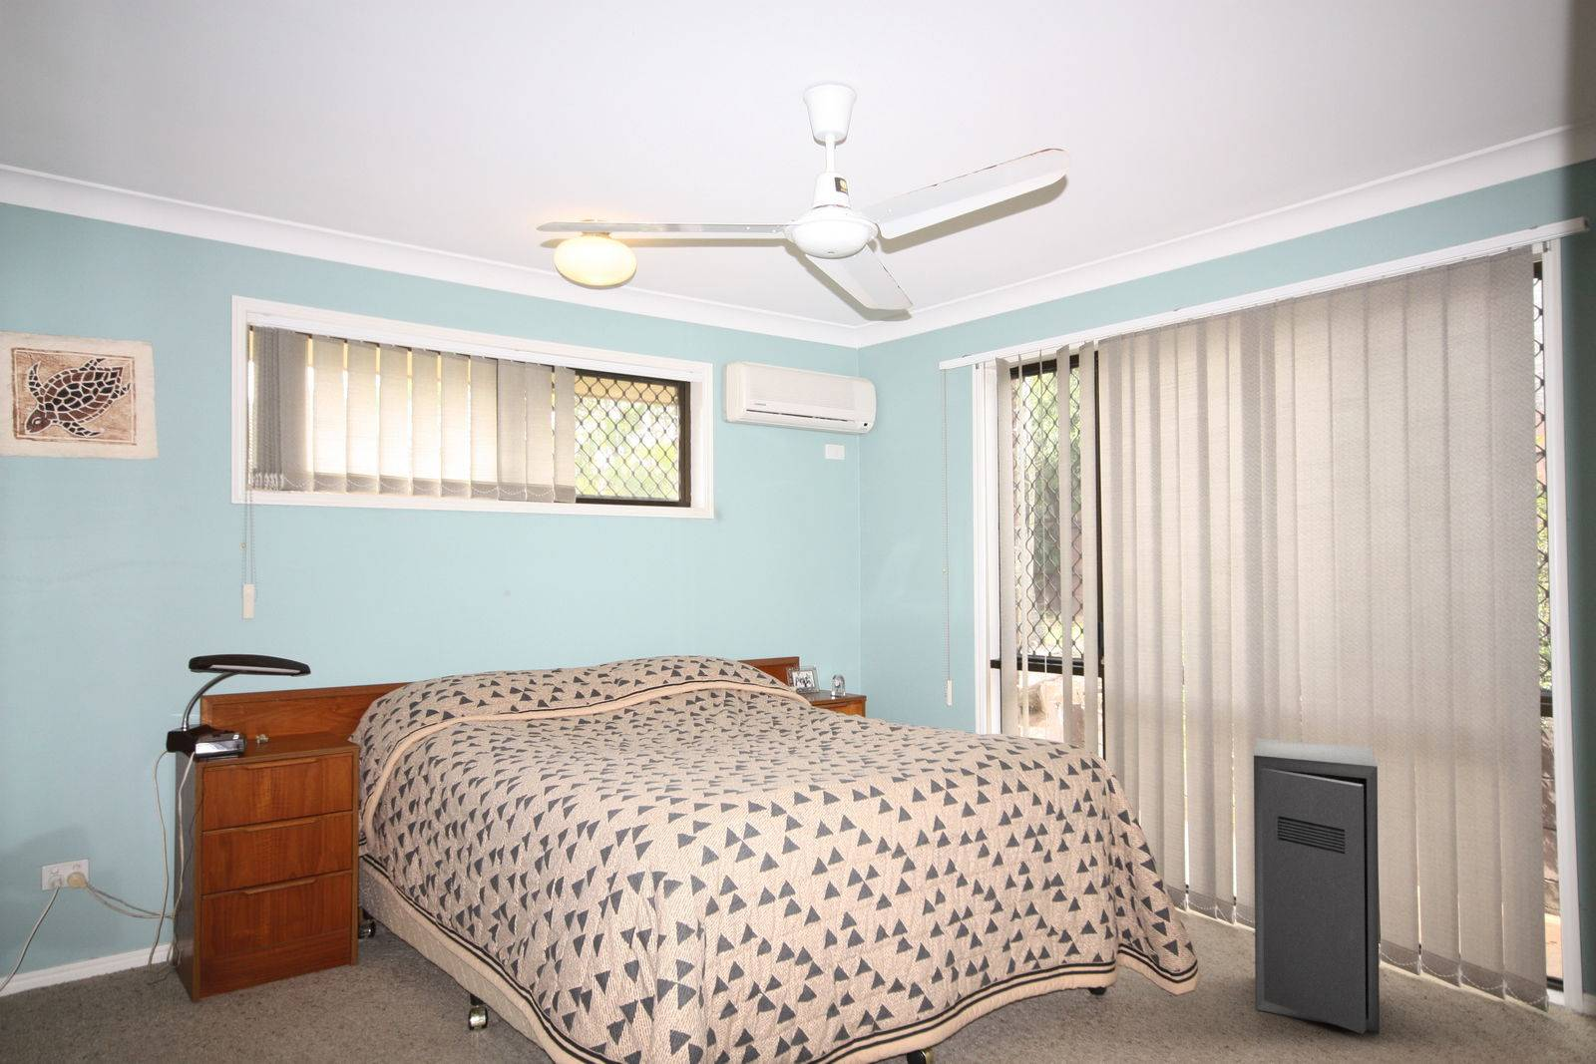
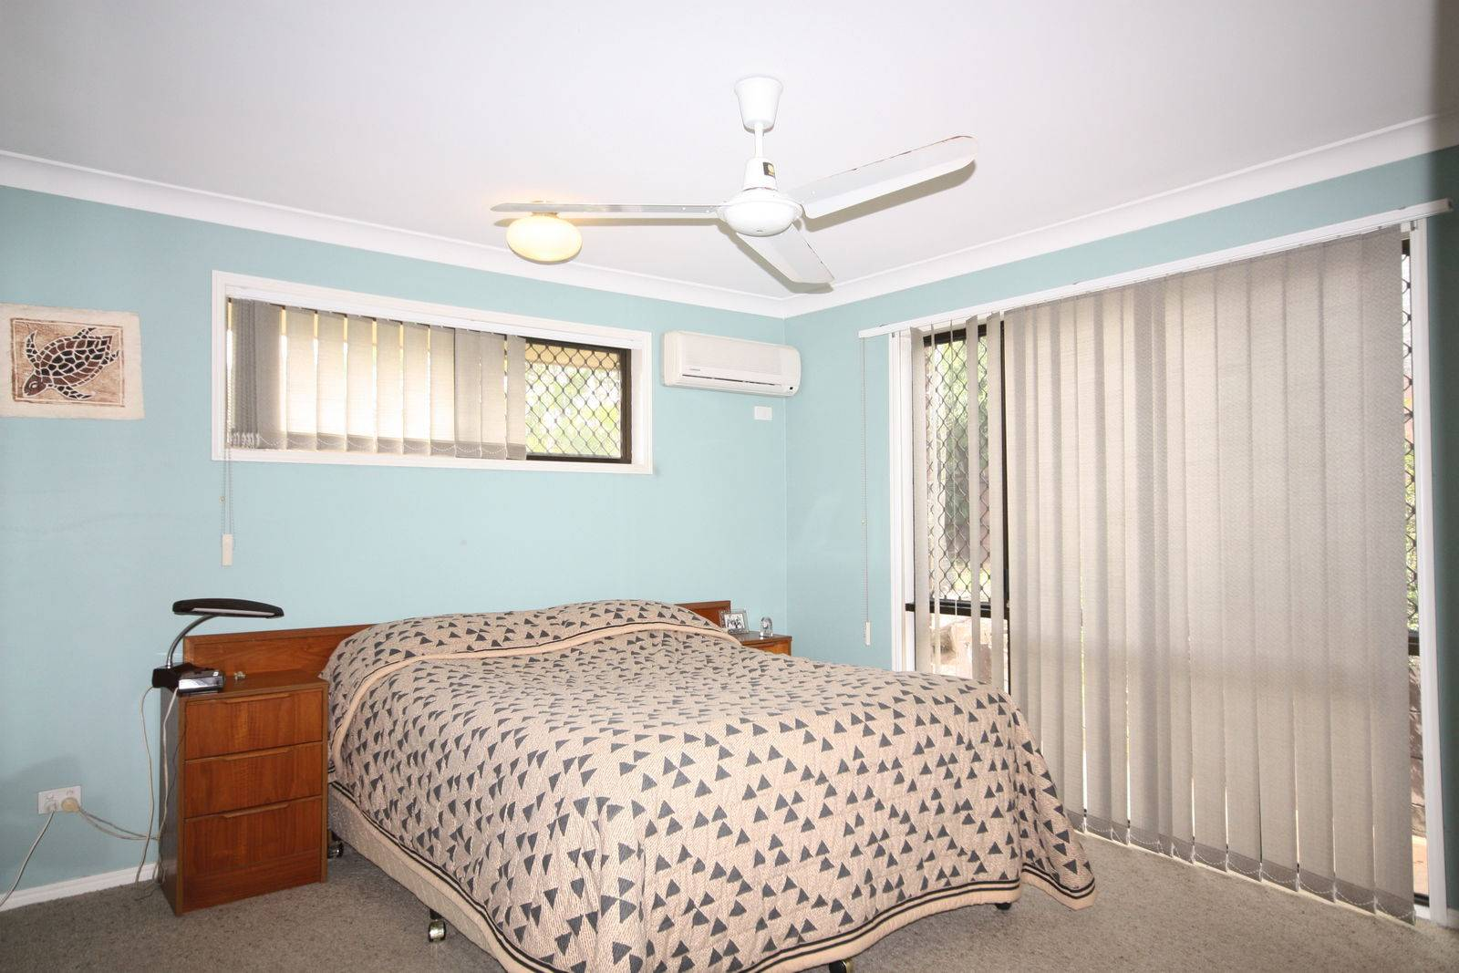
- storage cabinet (1313, 881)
